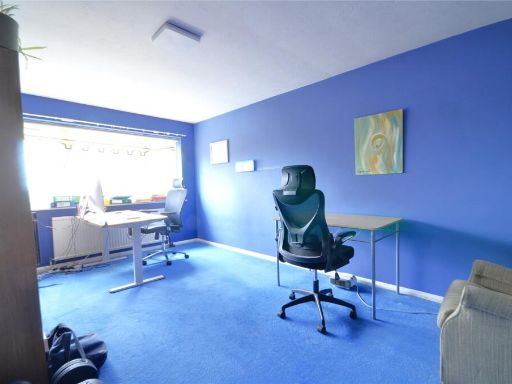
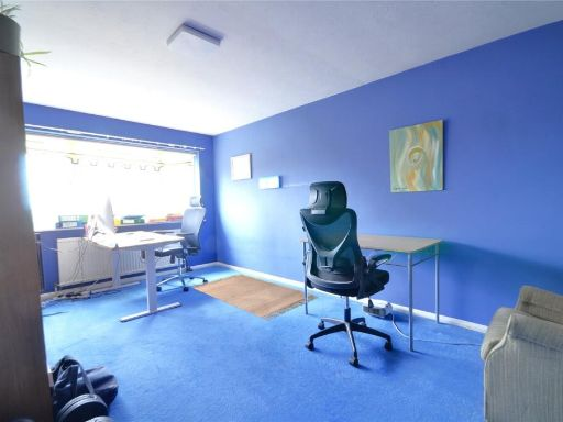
+ rug (250, 290)
